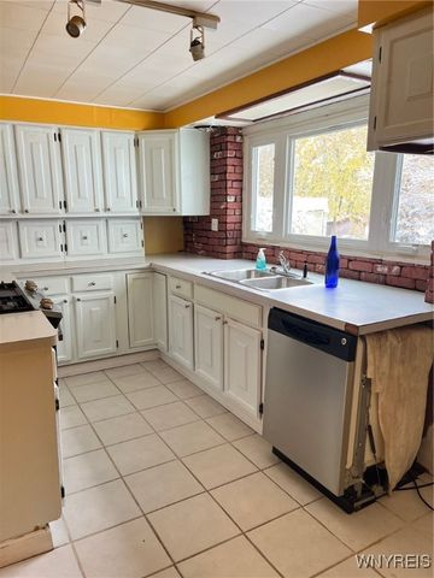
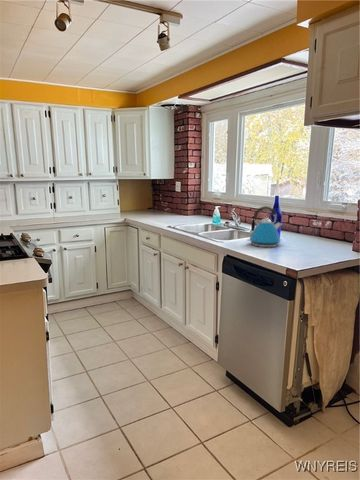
+ kettle (264, 225)
